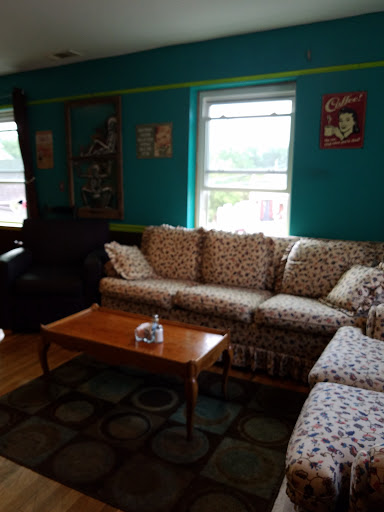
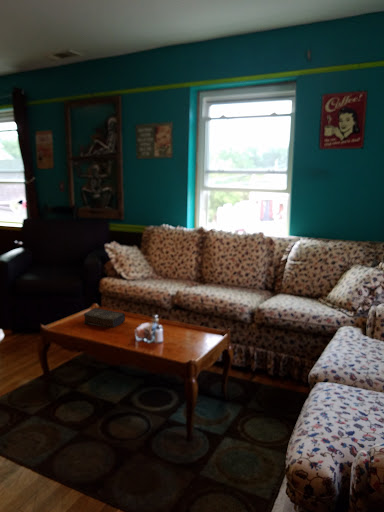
+ book (104, 317)
